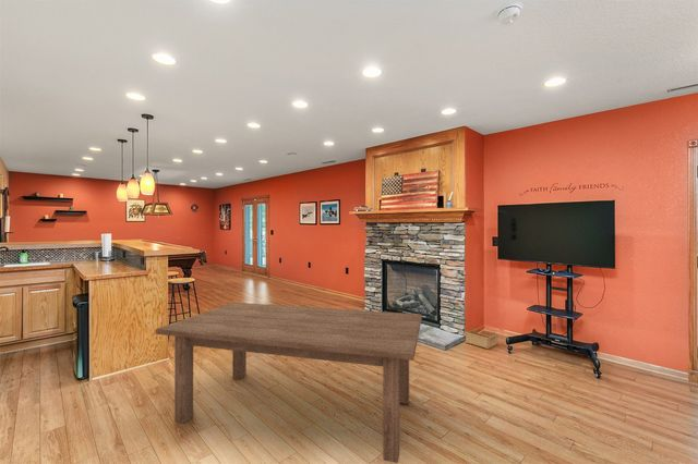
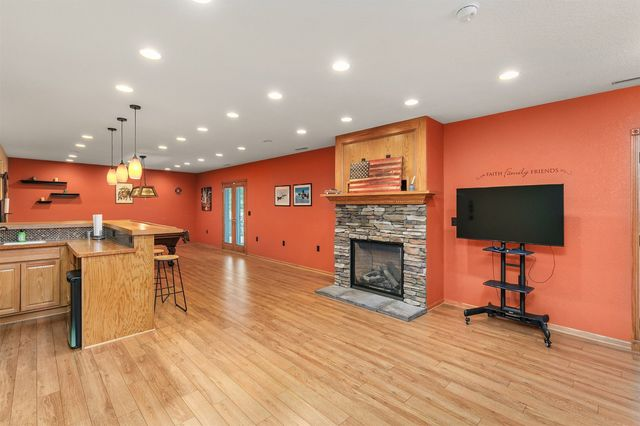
- dining table (302, 357)
- storage bin (481, 338)
